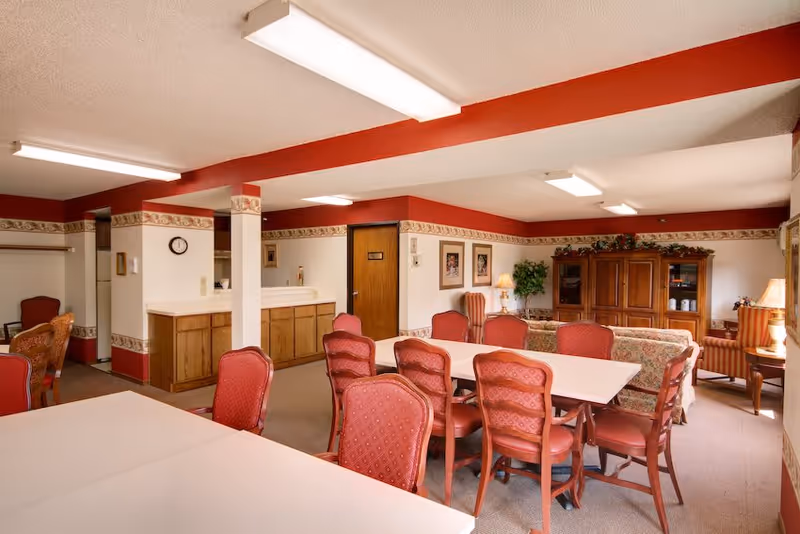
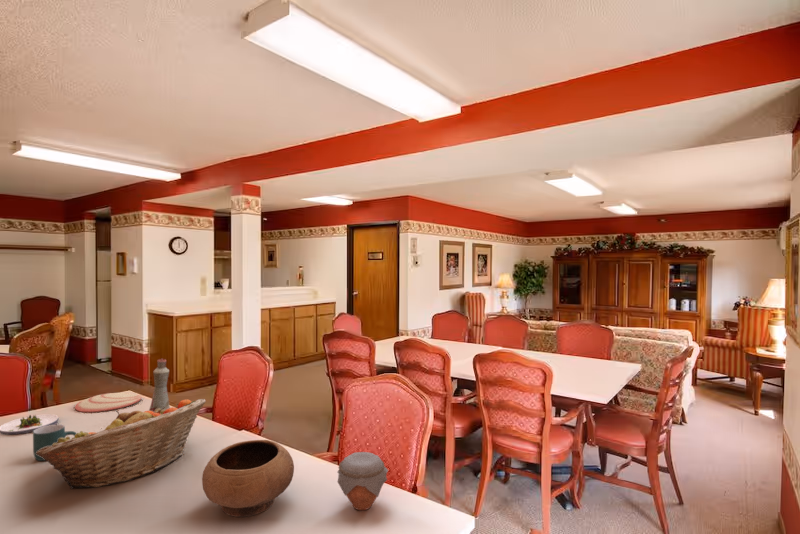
+ plate (109, 399)
+ mug (54, 441)
+ salad plate (29, 421)
+ jar (362, 482)
+ fruit basket (130, 435)
+ bottle (159, 390)
+ bowl (249, 477)
